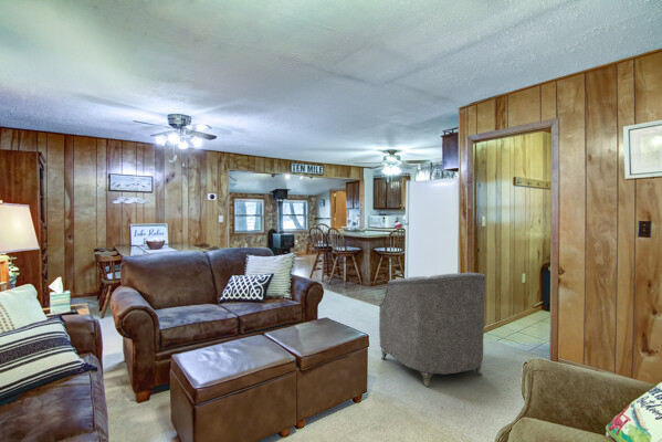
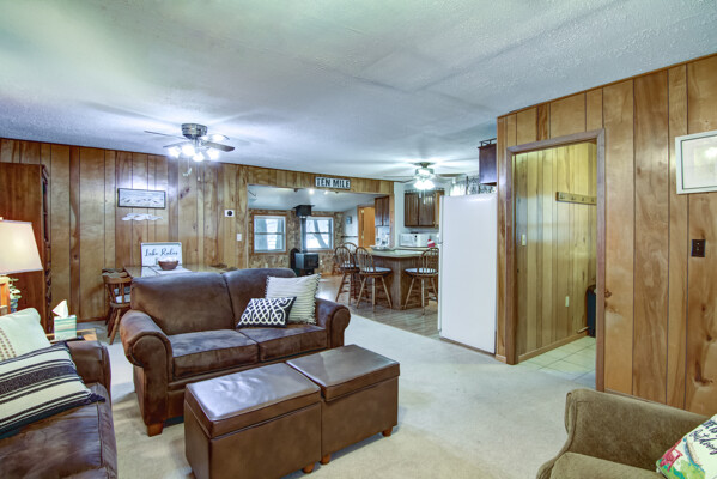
- armchair (435, 317)
